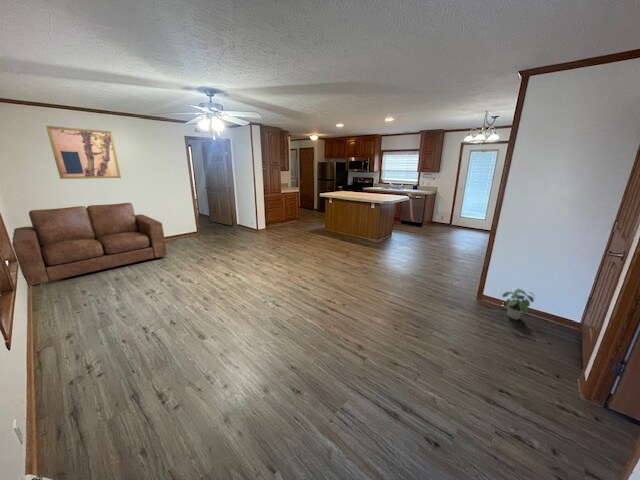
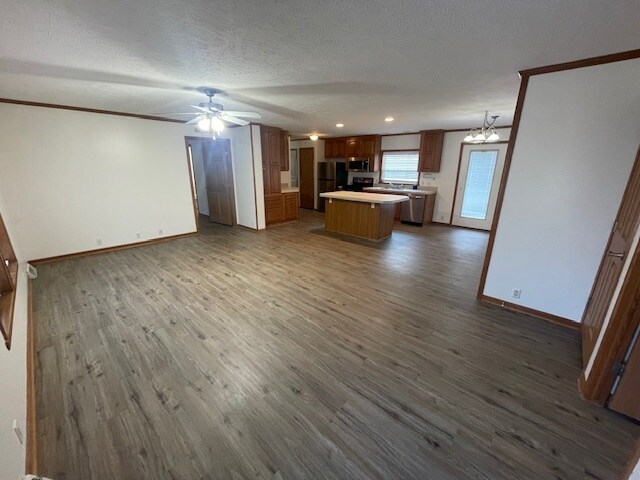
- sofa (95, 236)
- wall art (86, 154)
- potted plant (516, 305)
